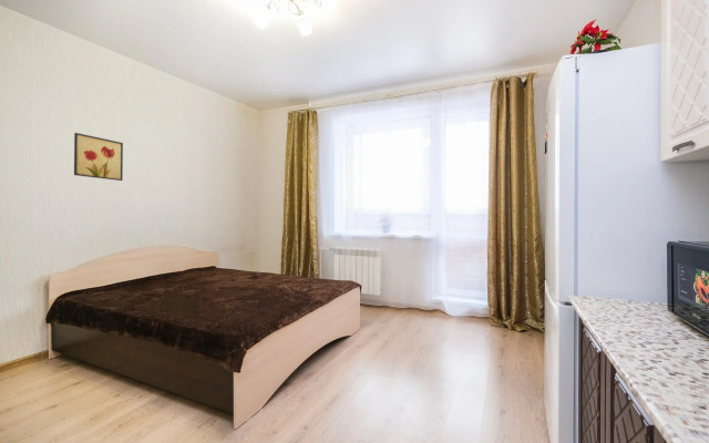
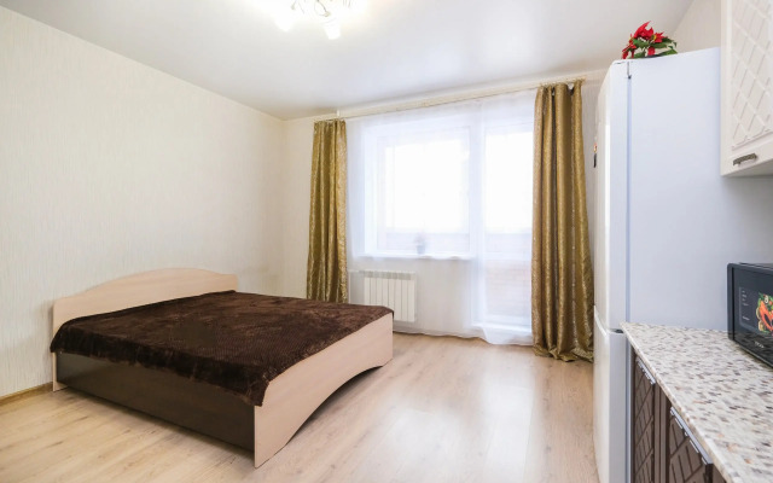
- wall art (99, 157)
